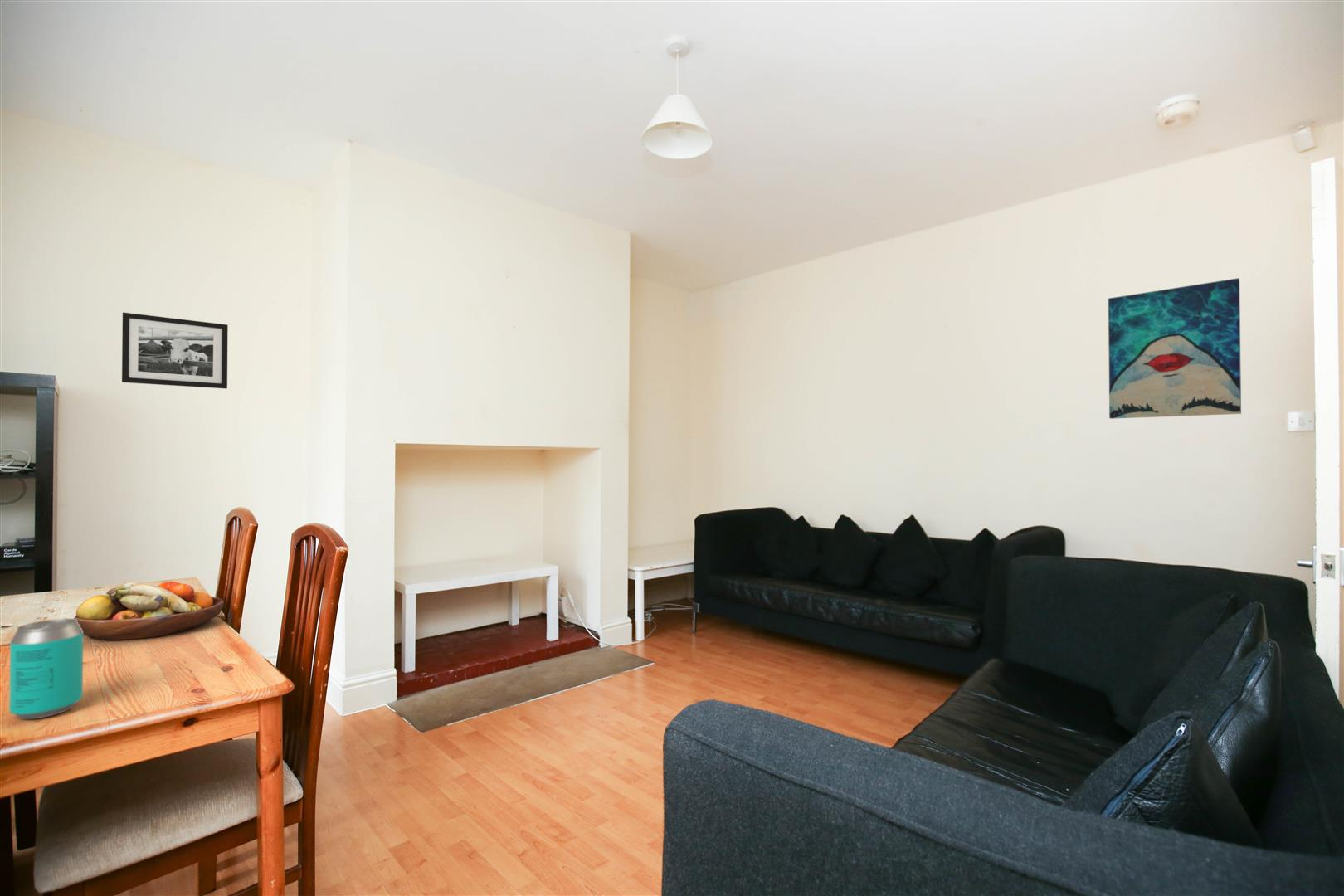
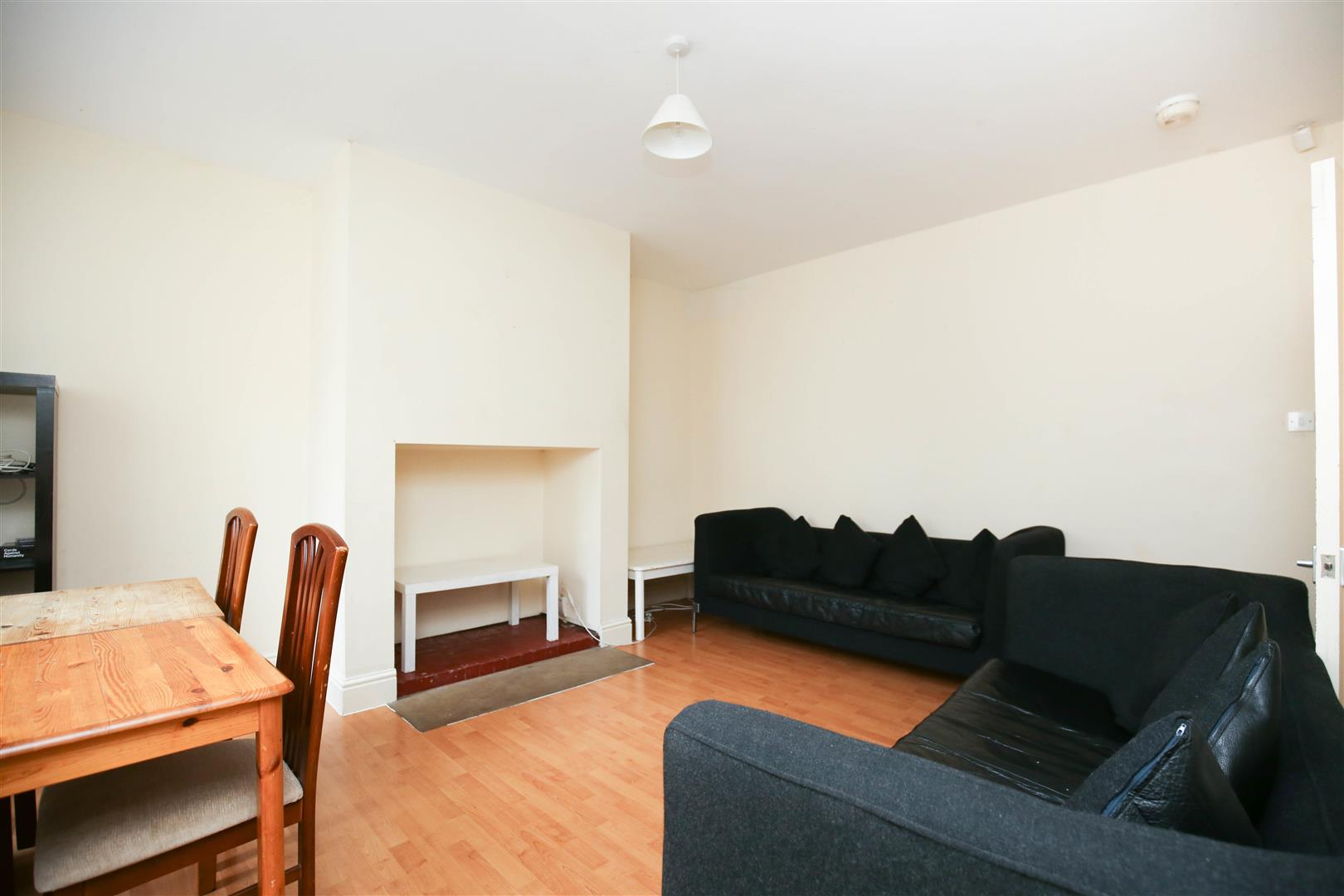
- beverage can (47, 667)
- picture frame (177, 352)
- fruit bowl (153, 603)
- wall art (1171, 353)
